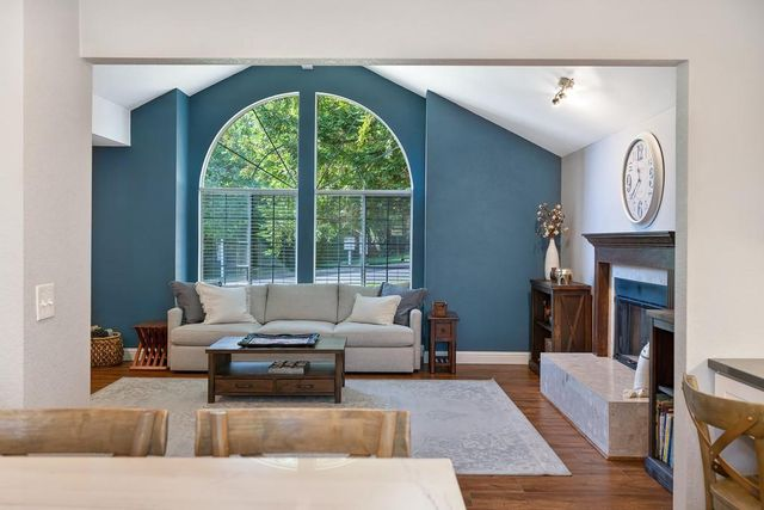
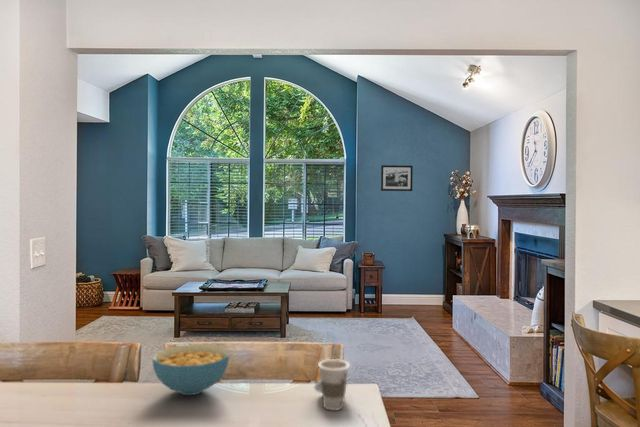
+ picture frame (396, 178)
+ cup (331, 381)
+ cereal bowl (191, 372)
